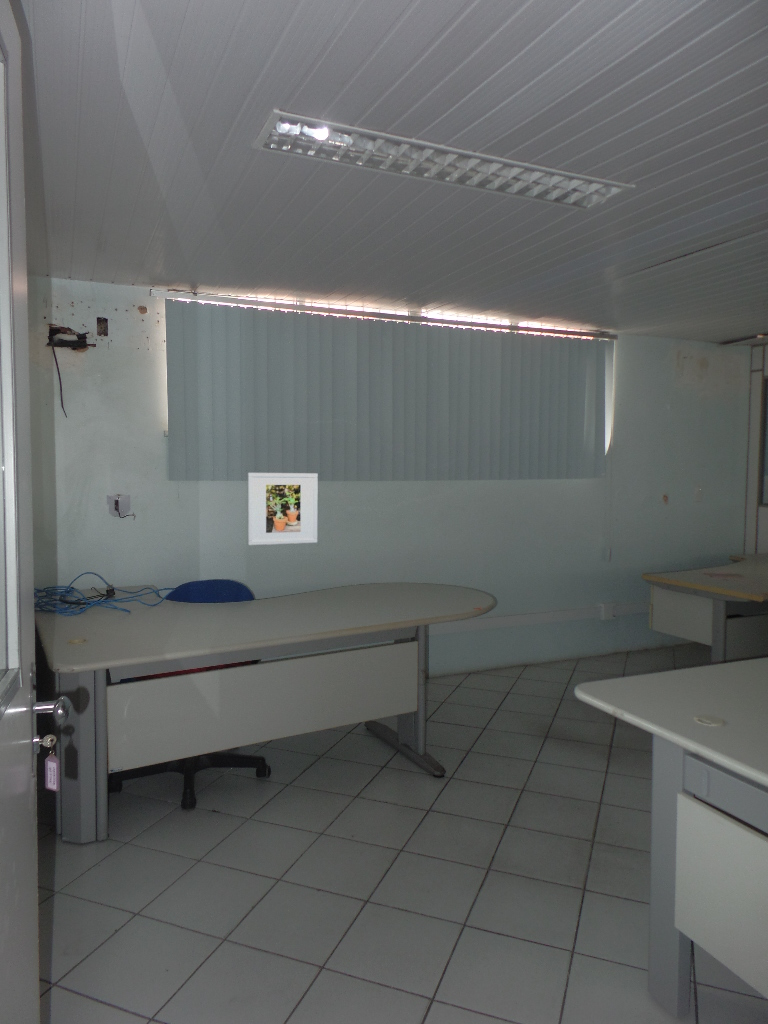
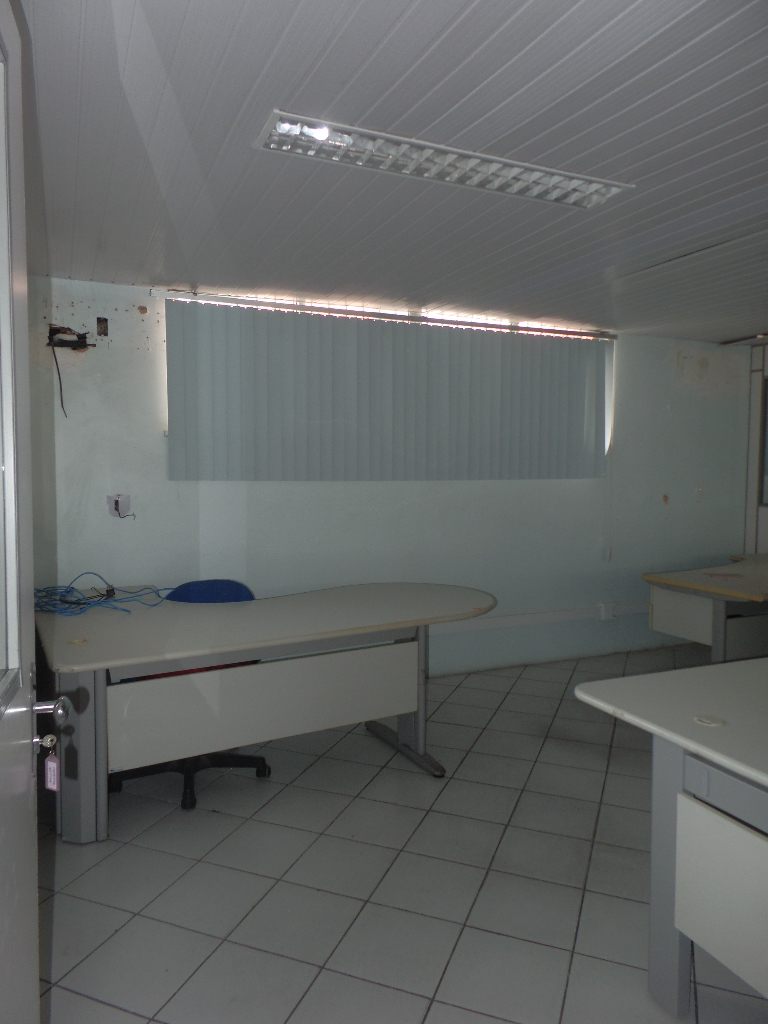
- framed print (283, 508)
